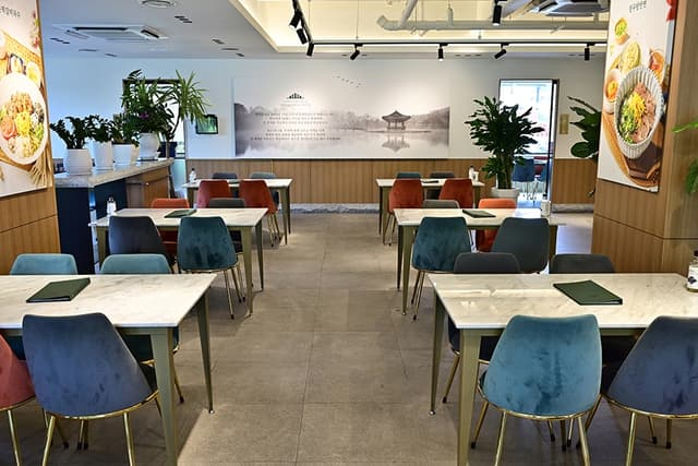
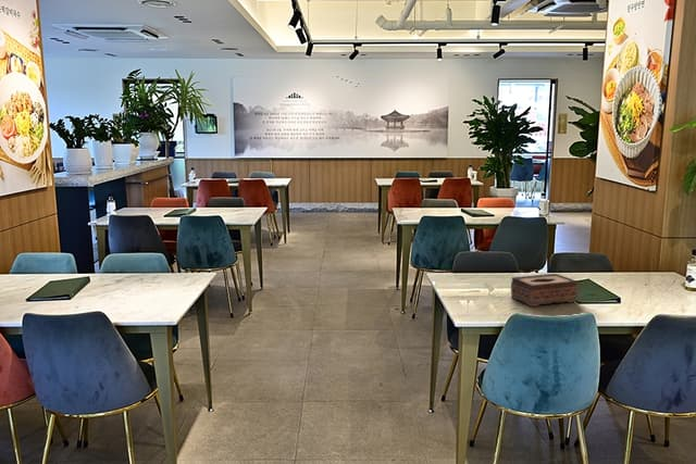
+ tissue box (544, 289)
